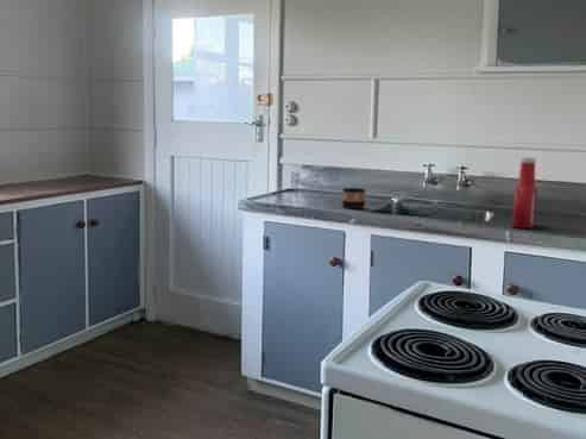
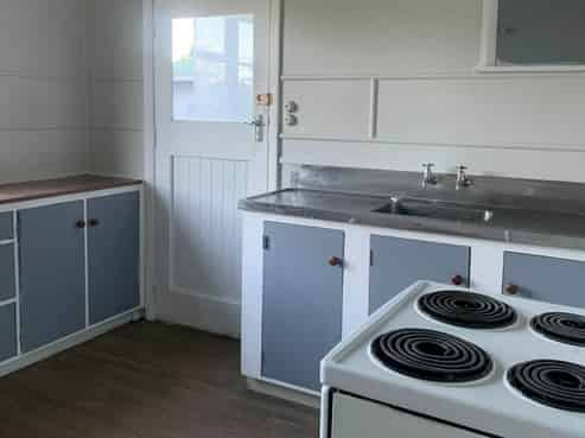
- cup (354, 197)
- soap bottle (525, 192)
